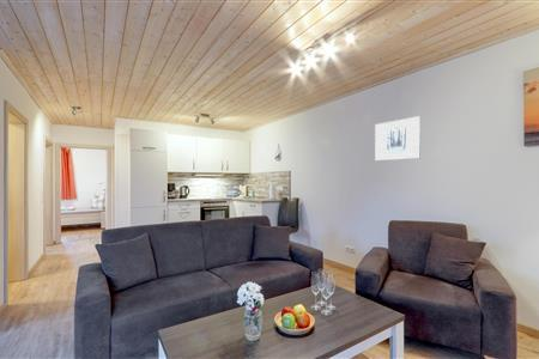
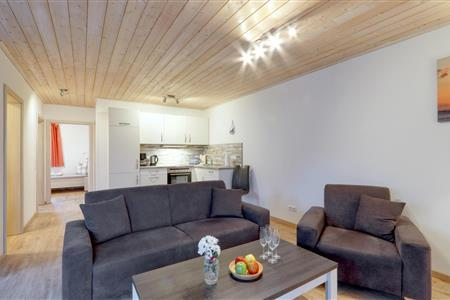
- wall art (395, 140)
